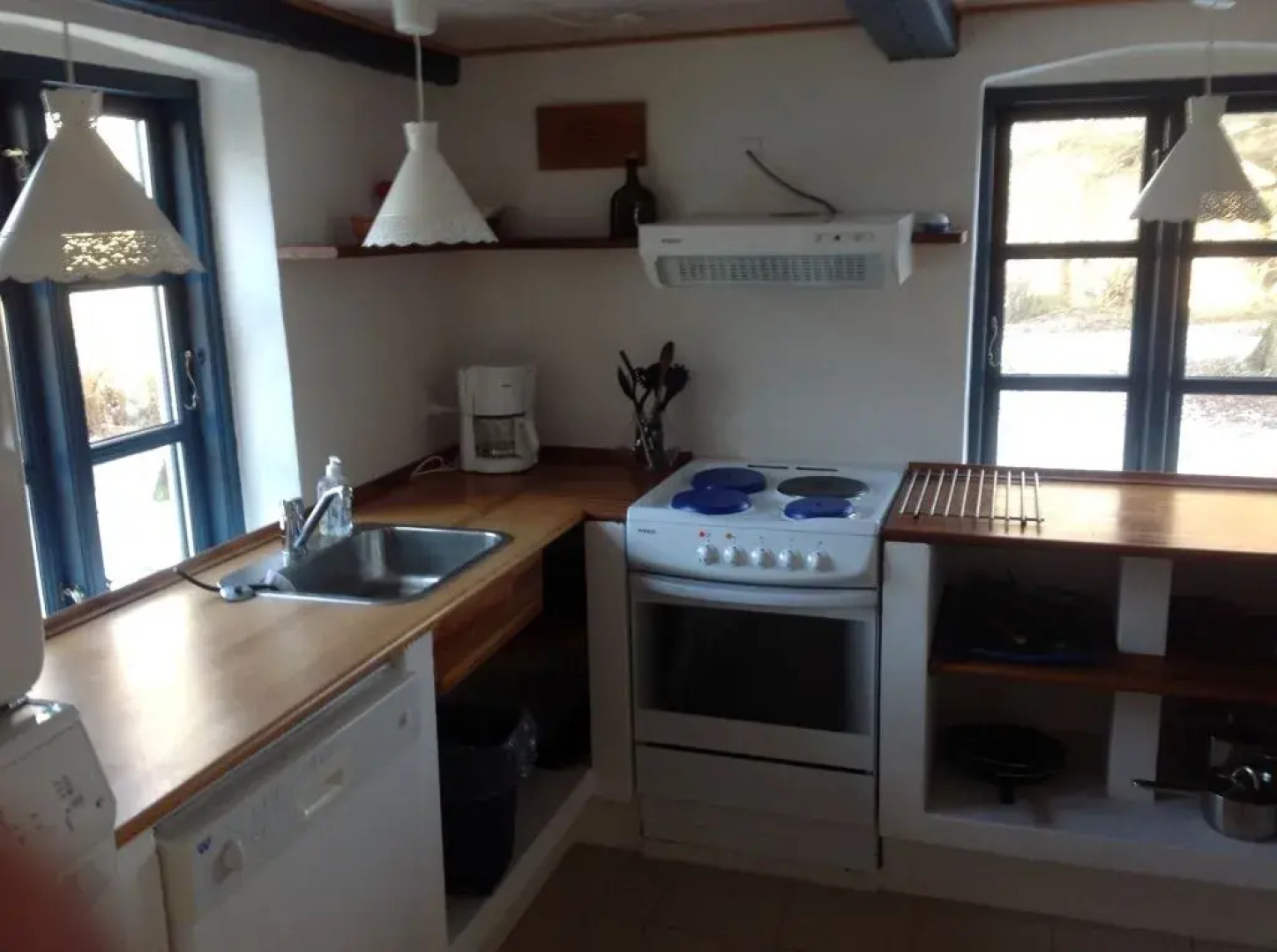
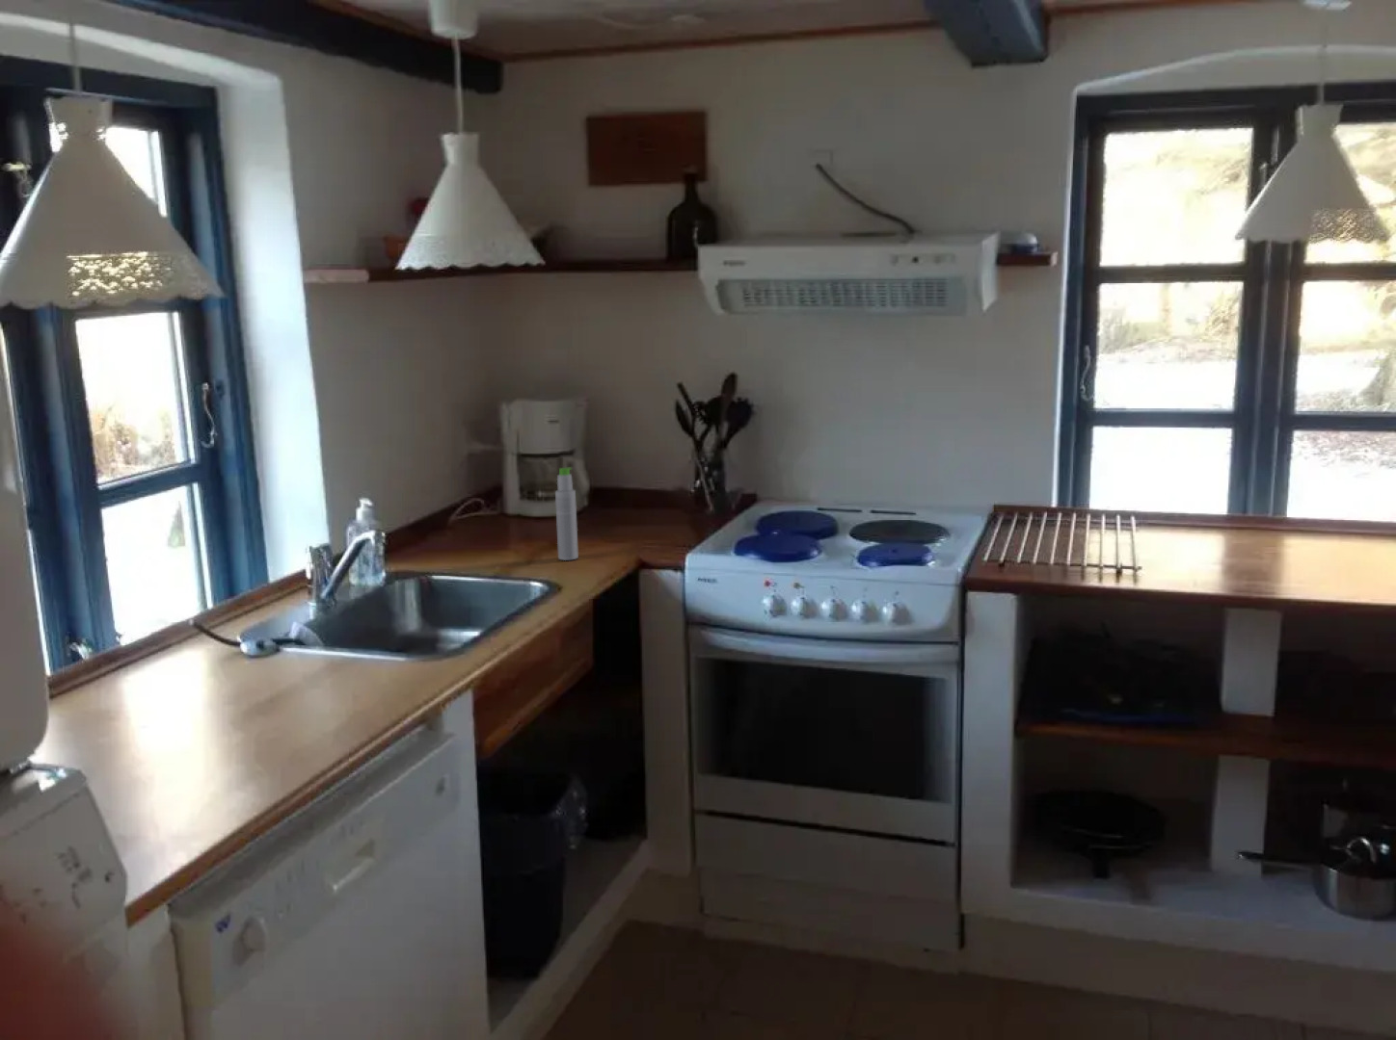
+ bottle (566, 513)
